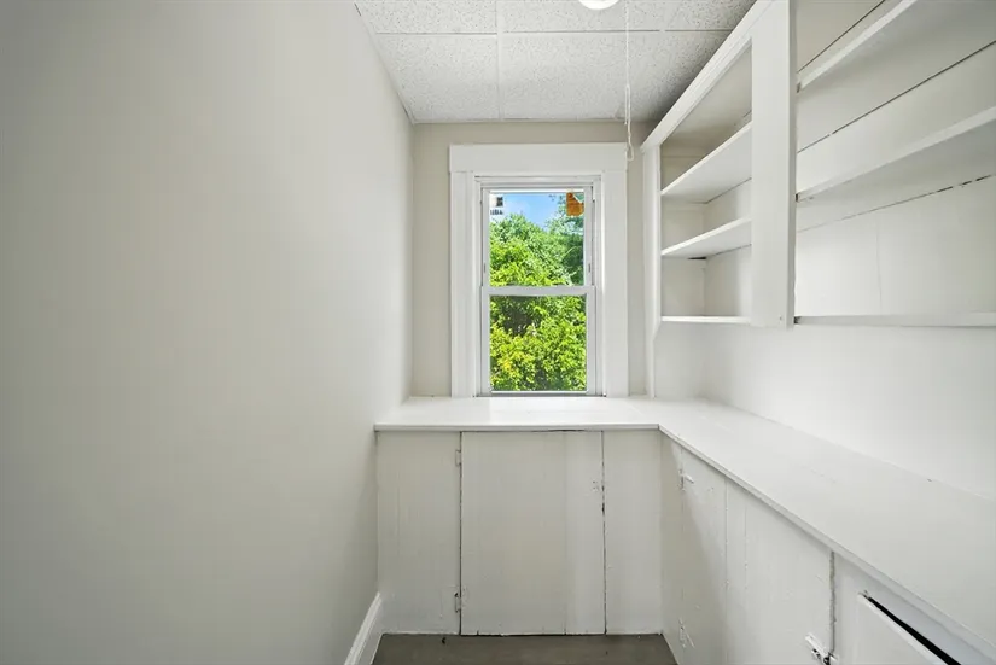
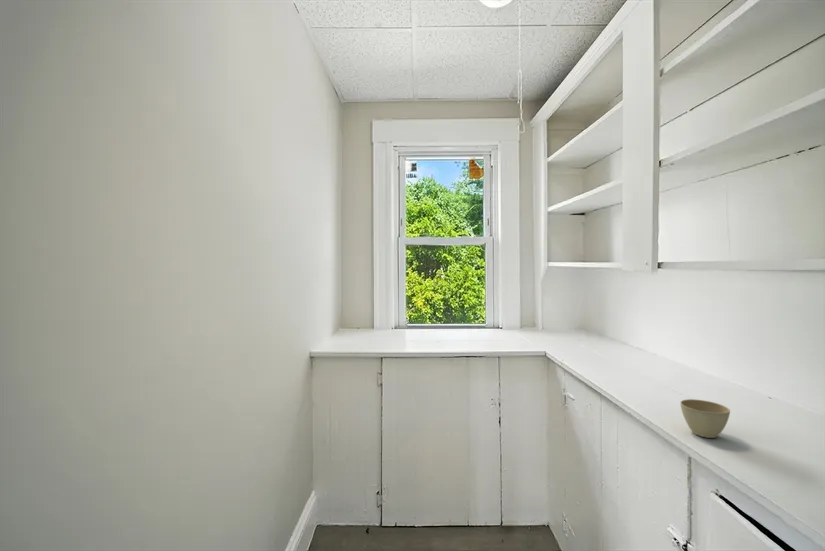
+ flower pot (704, 419)
